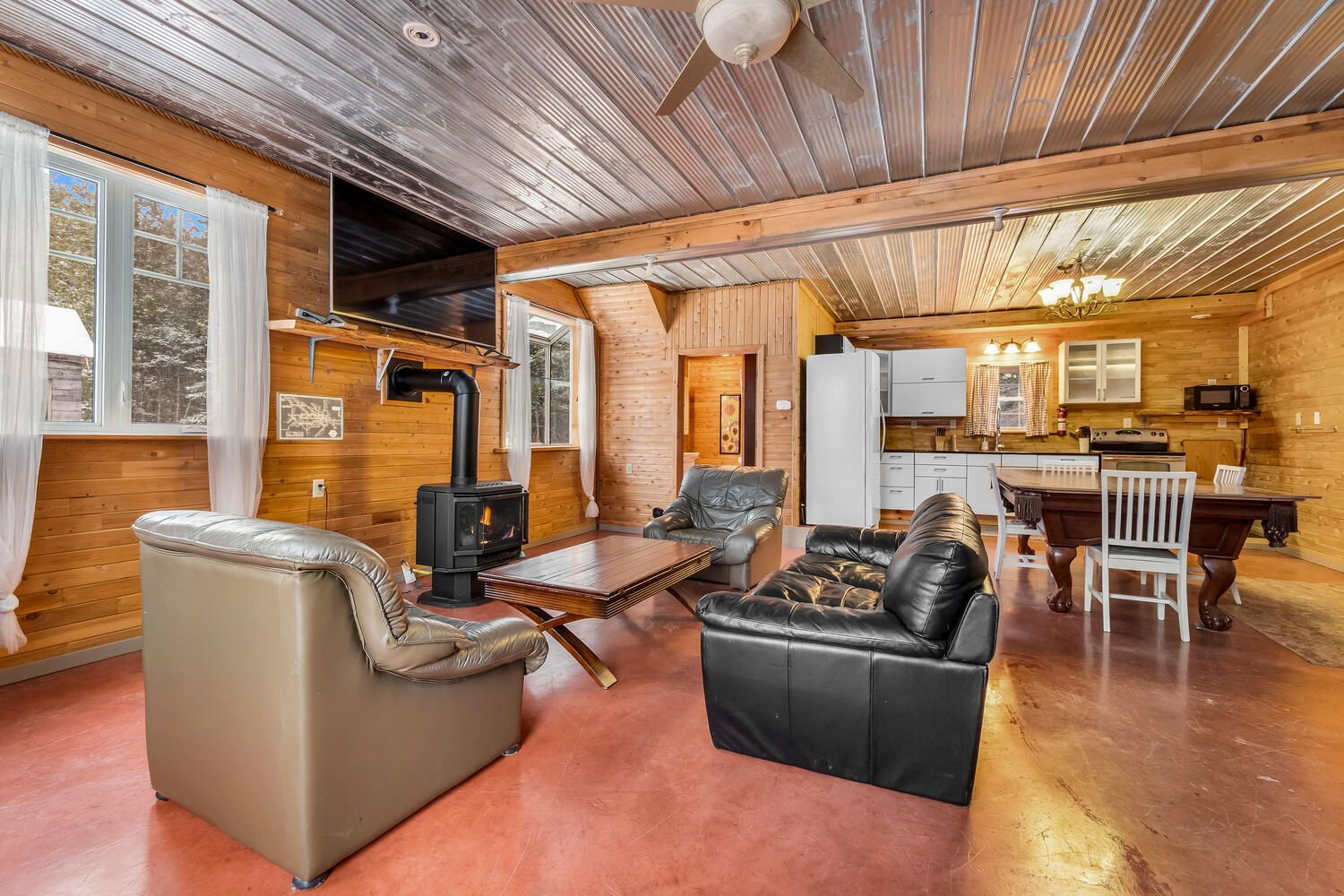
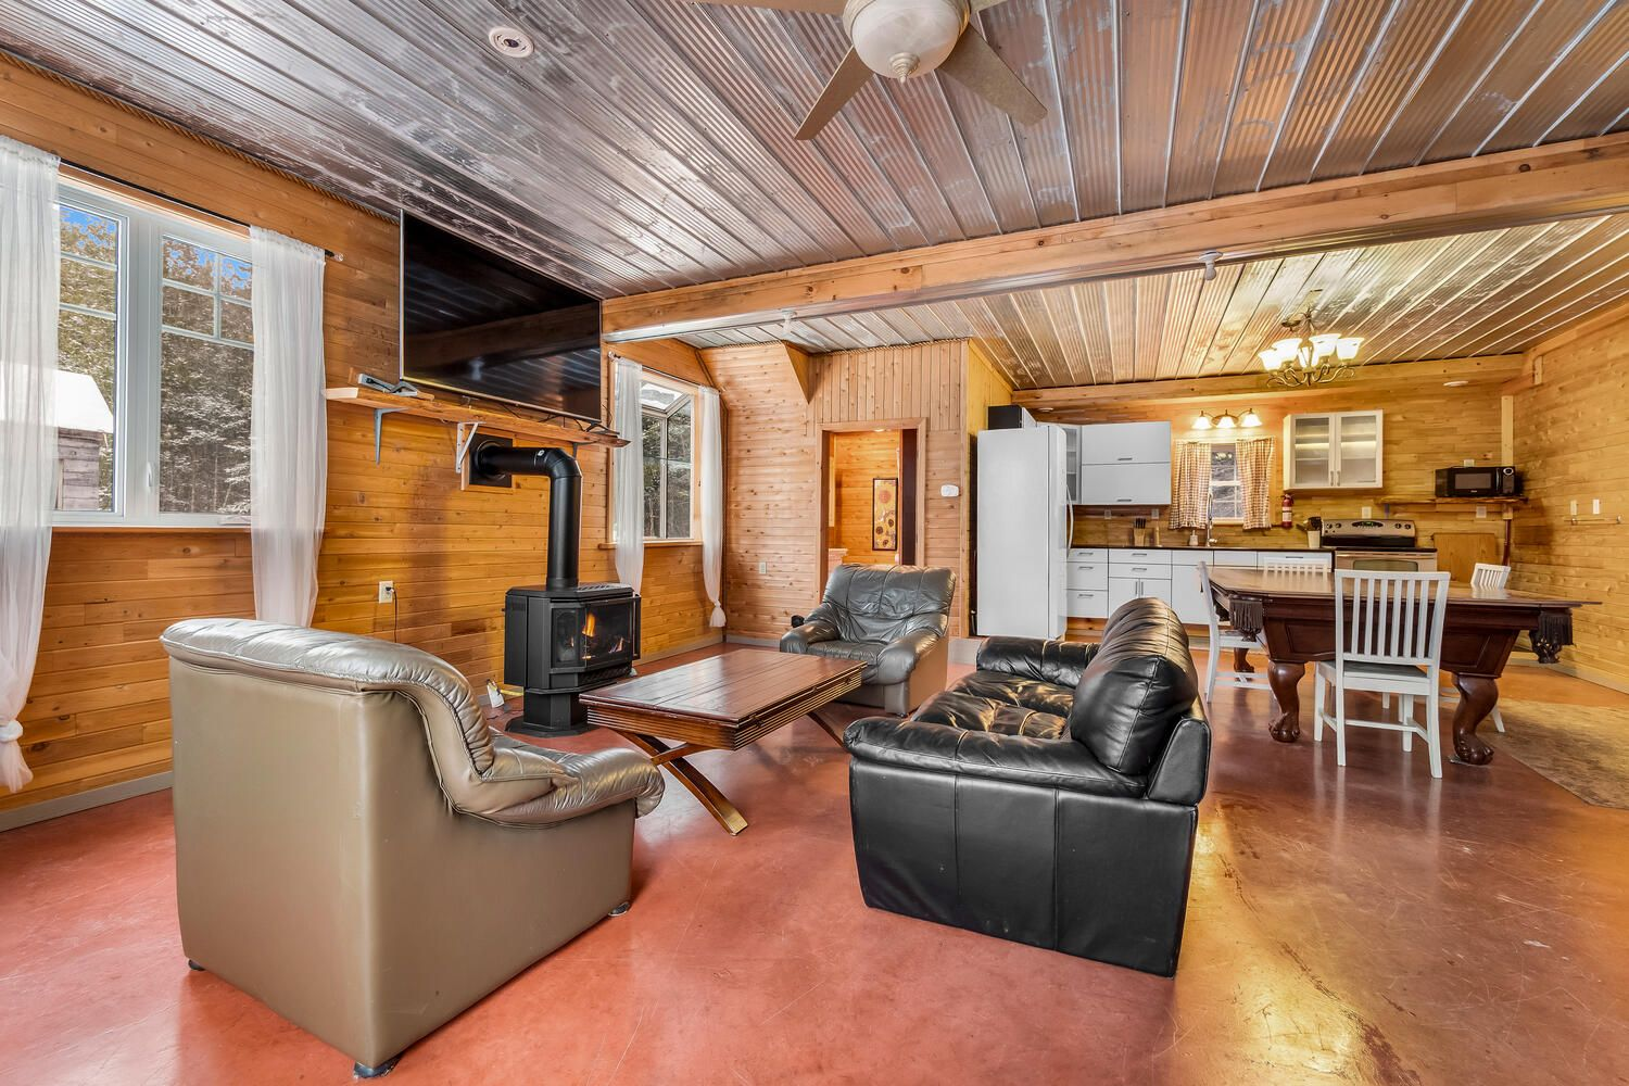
- wall art (312, 418)
